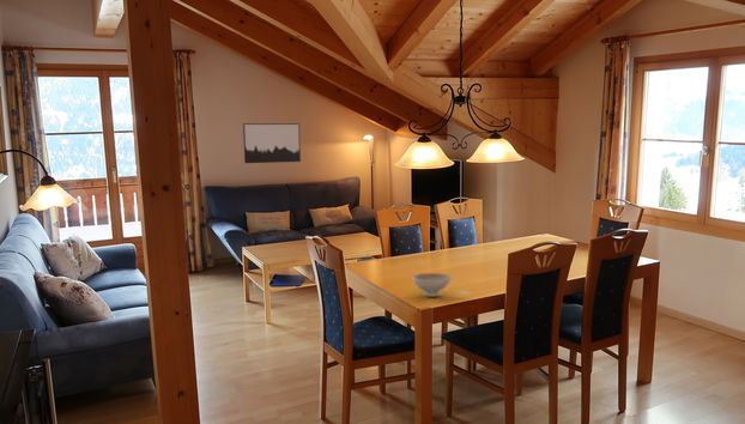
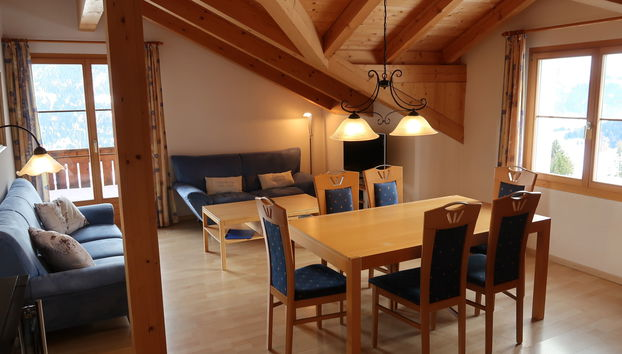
- wall art (272, 143)
- bowl (431, 285)
